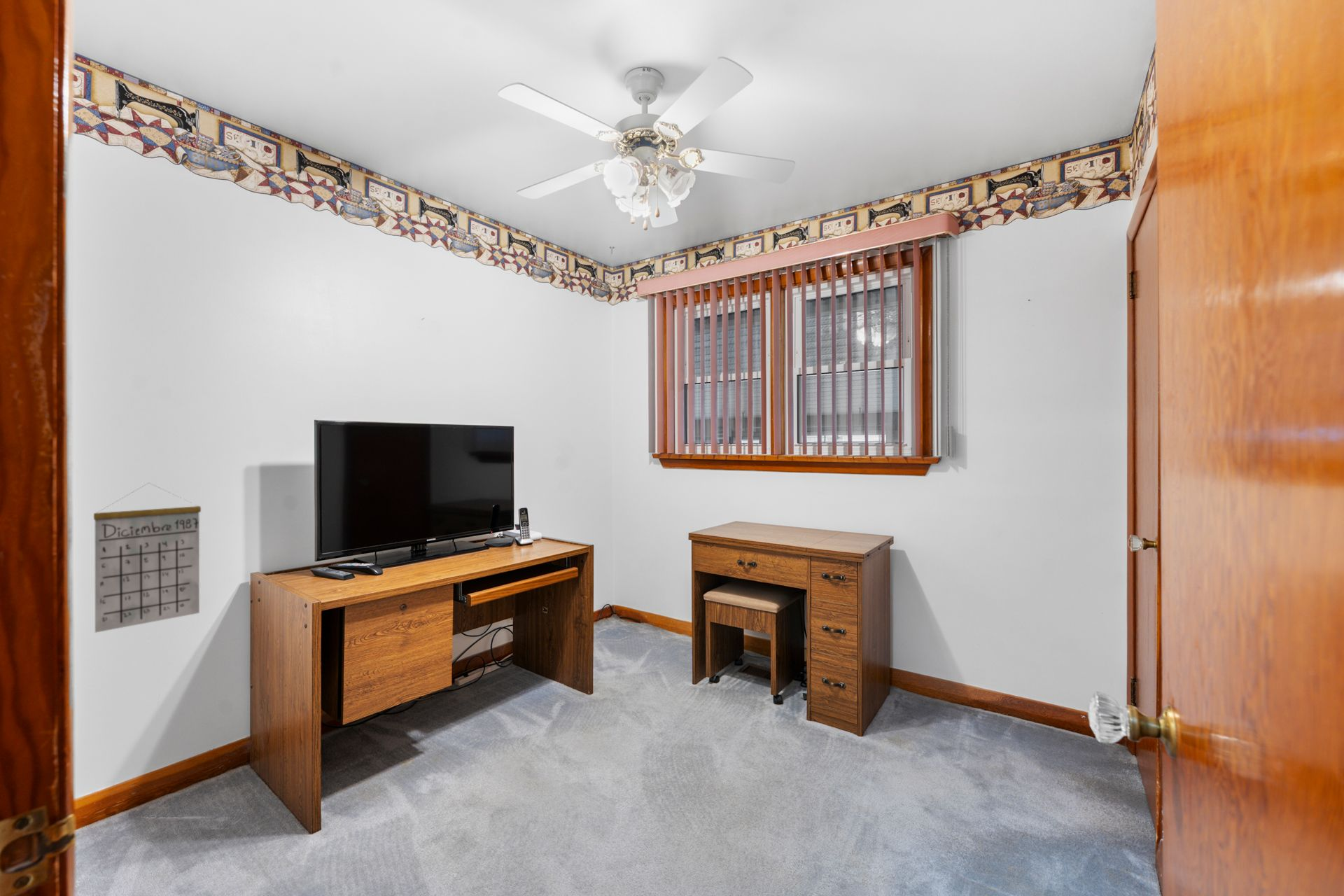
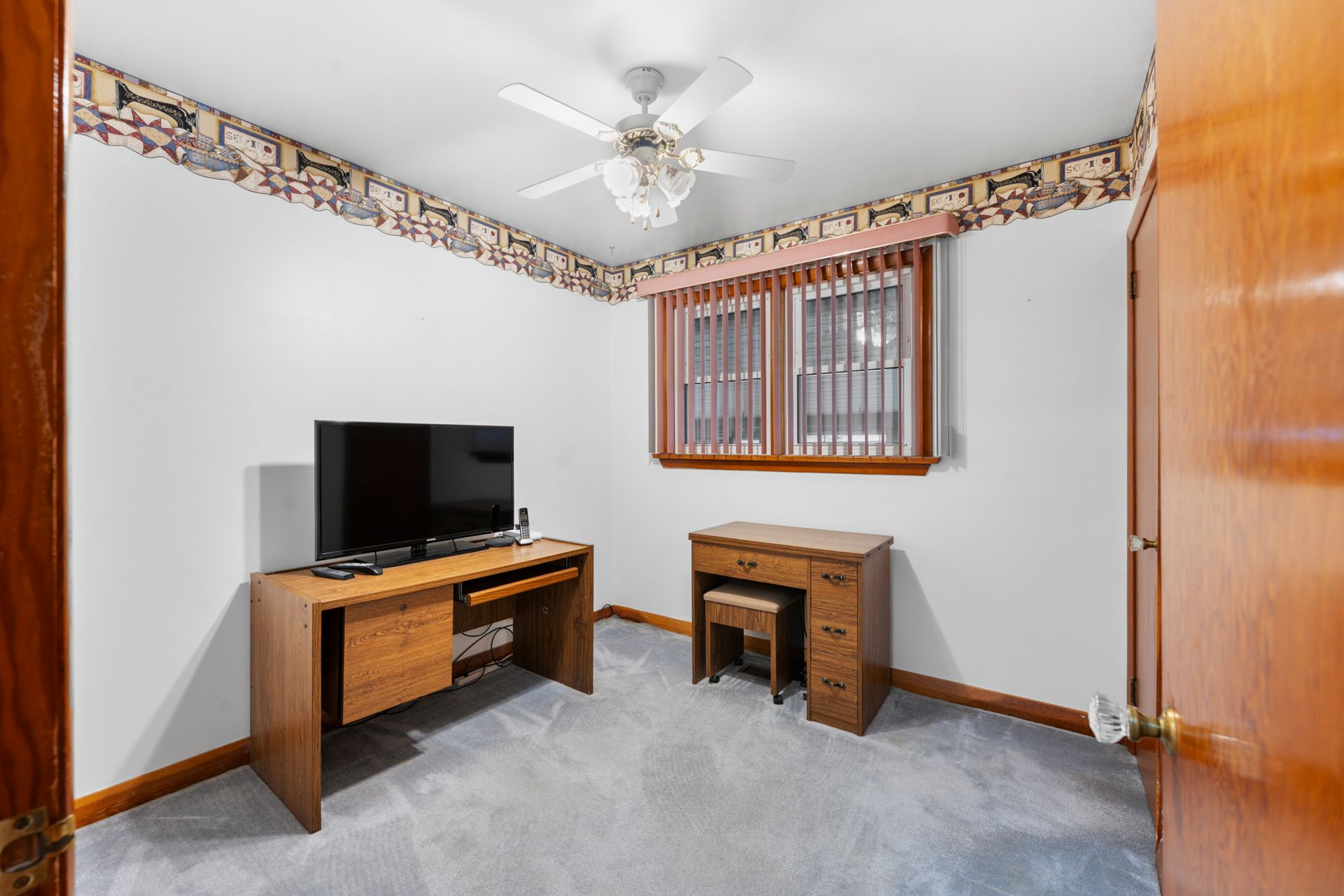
- calendar (150, 552)
